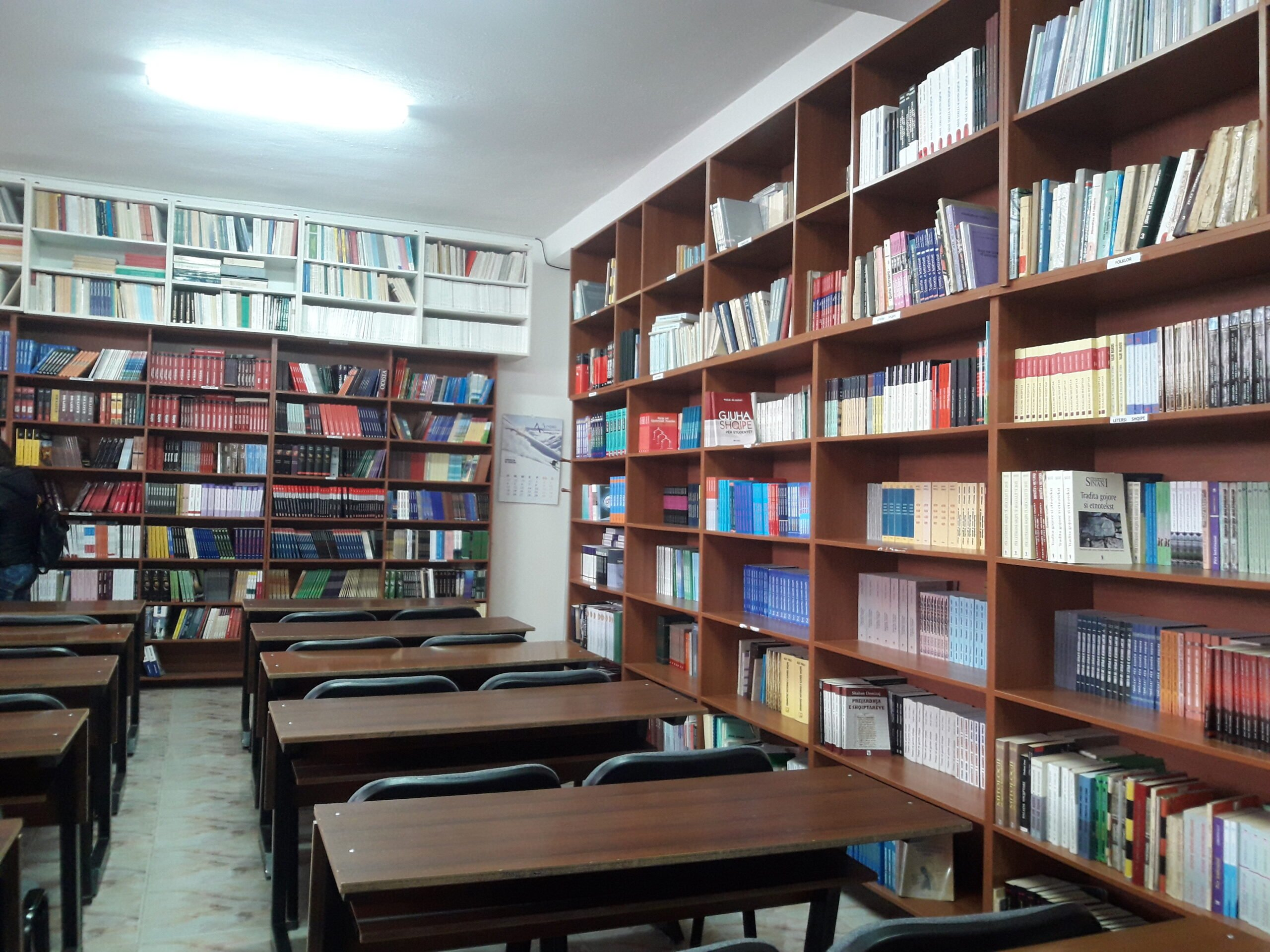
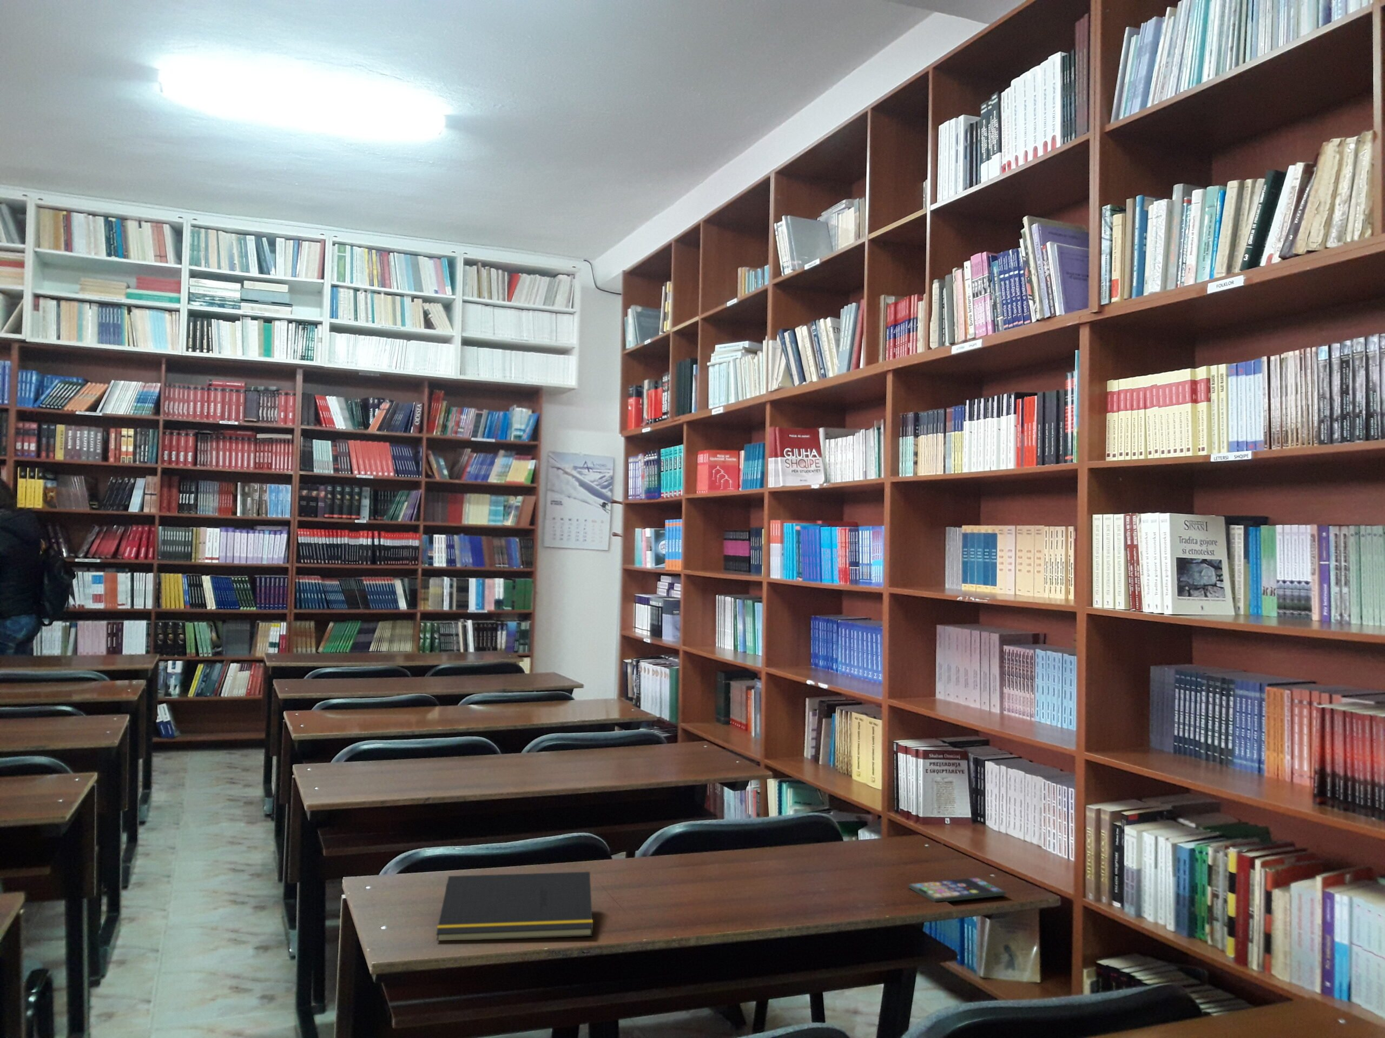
+ smartphone (956, 890)
+ notepad (517, 905)
